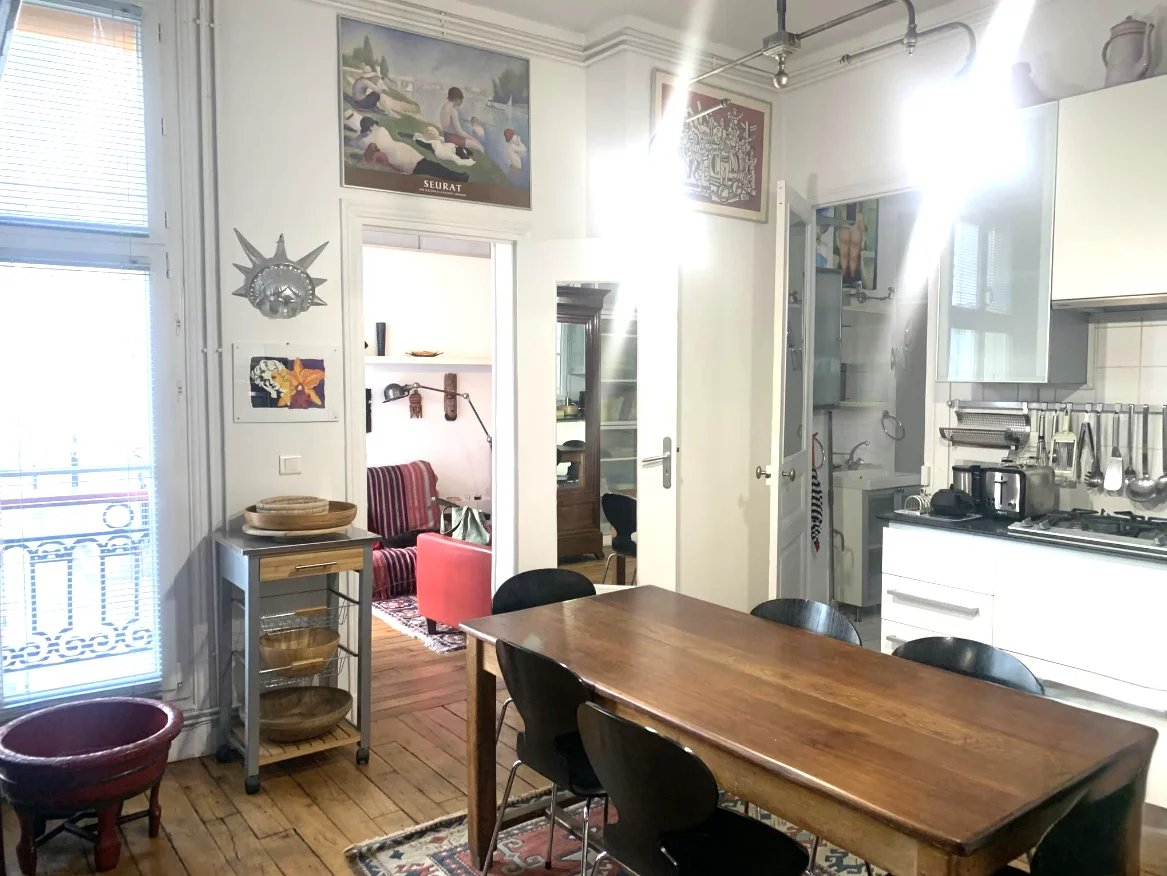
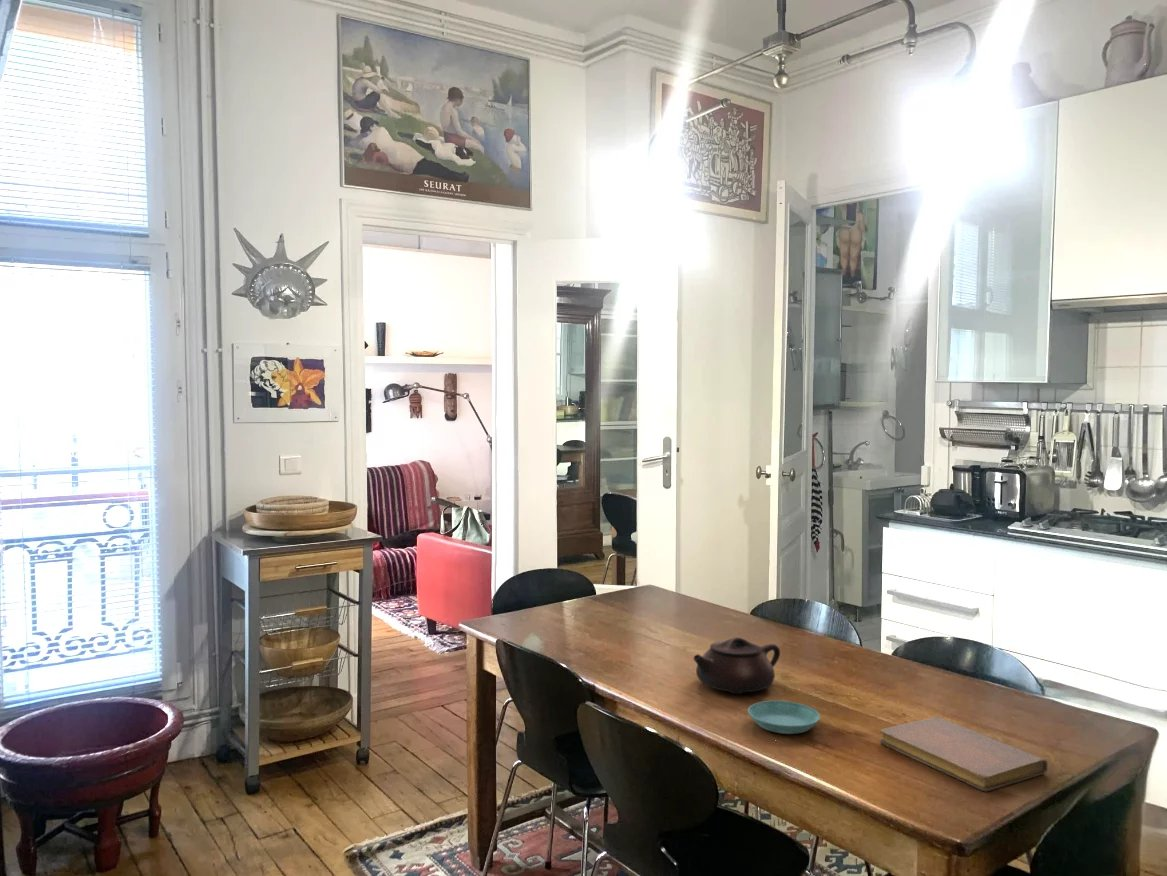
+ saucer (783, 718)
+ notebook (959, 750)
+ teapot (737, 661)
